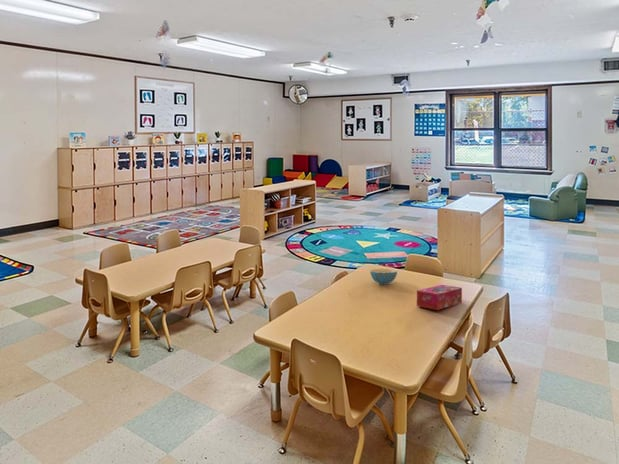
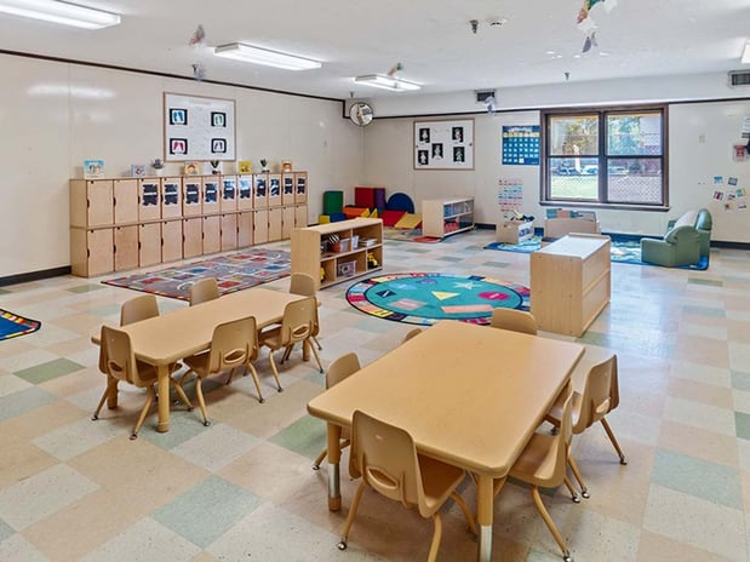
- cereal bowl (383, 277)
- tissue box (439, 296)
